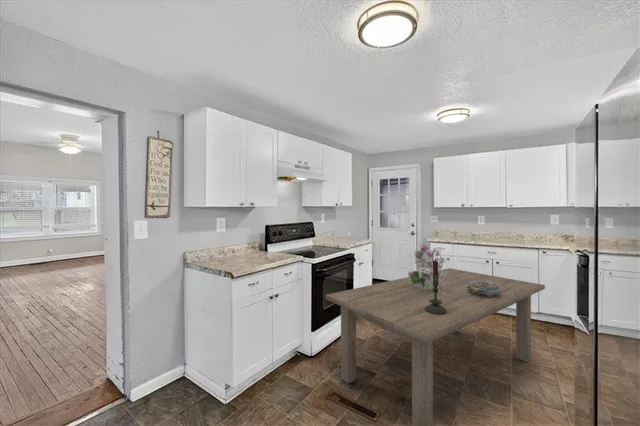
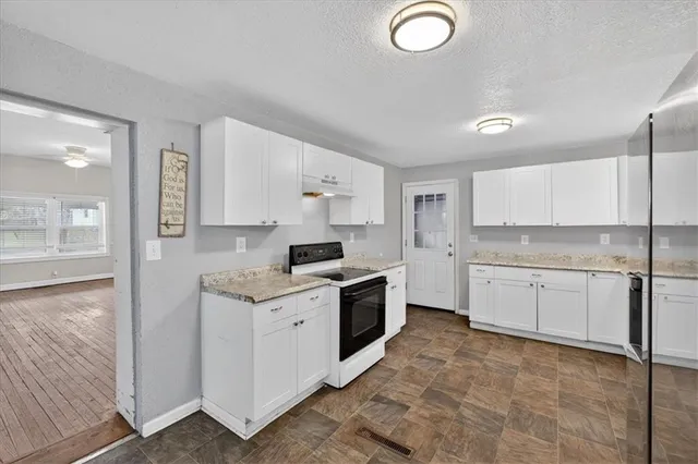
- decorative bowl (484, 288)
- dining table (441, 329)
- candle (435, 284)
- bouquet (422, 261)
